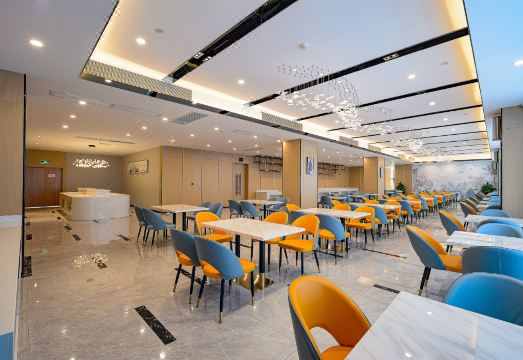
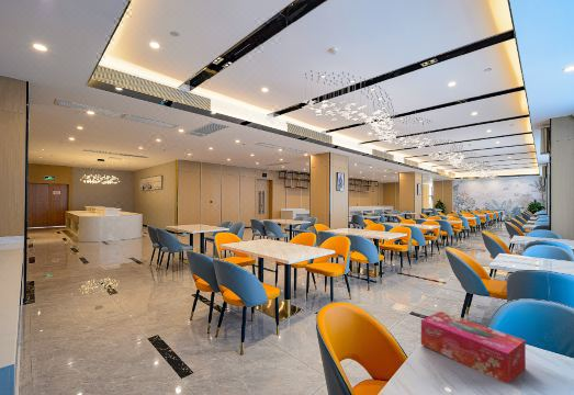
+ tissue box (469, 342)
